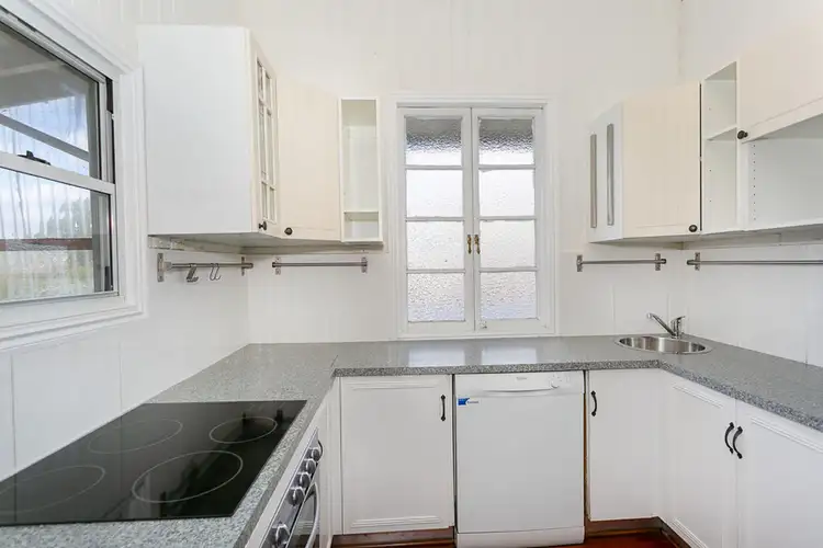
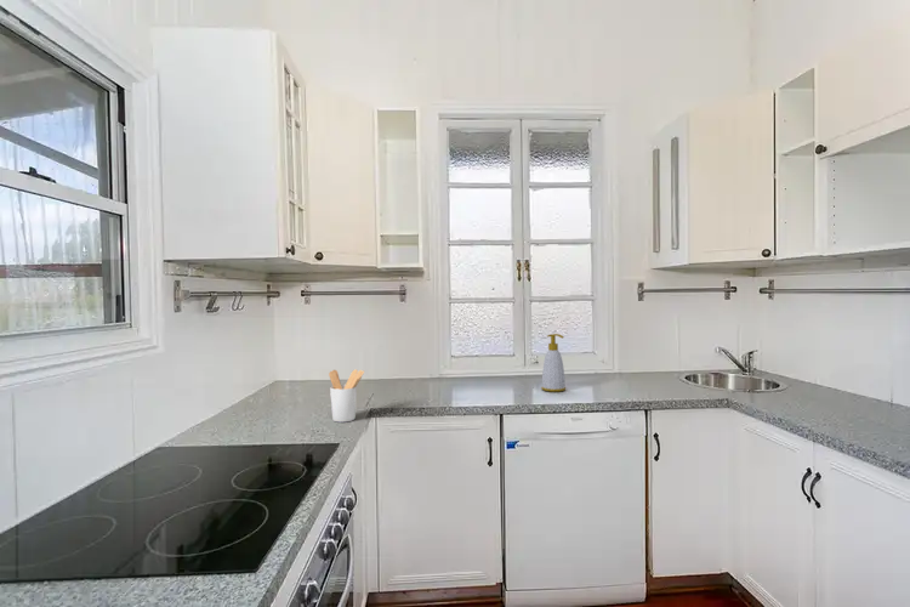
+ utensil holder (348, 393)
+ soap bottle (553, 362)
